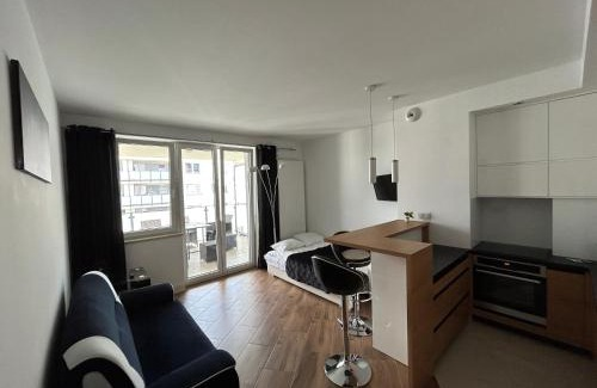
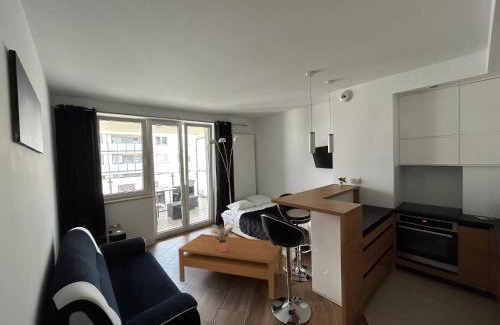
+ coffee table (231, 261)
+ potted plant (220, 235)
